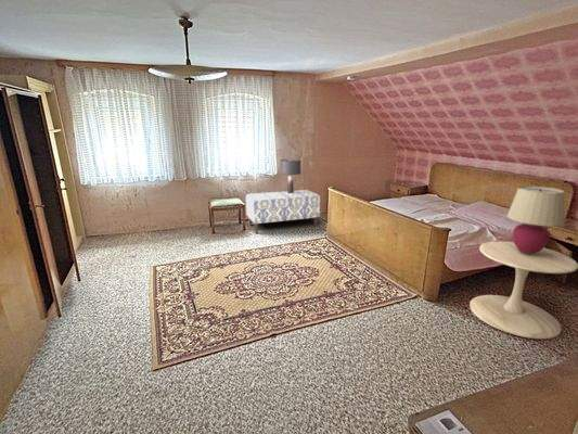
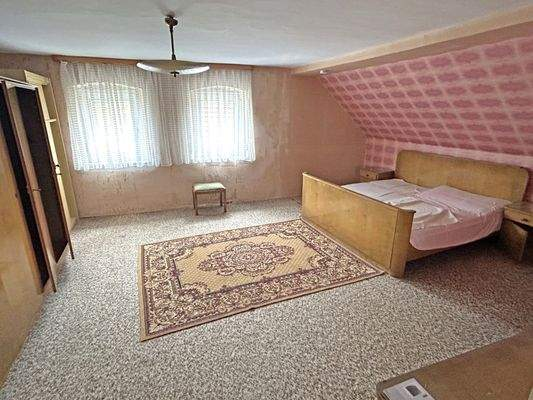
- bench (282, 209)
- side table (518, 285)
- lamp (290, 176)
- table lamp (534, 220)
